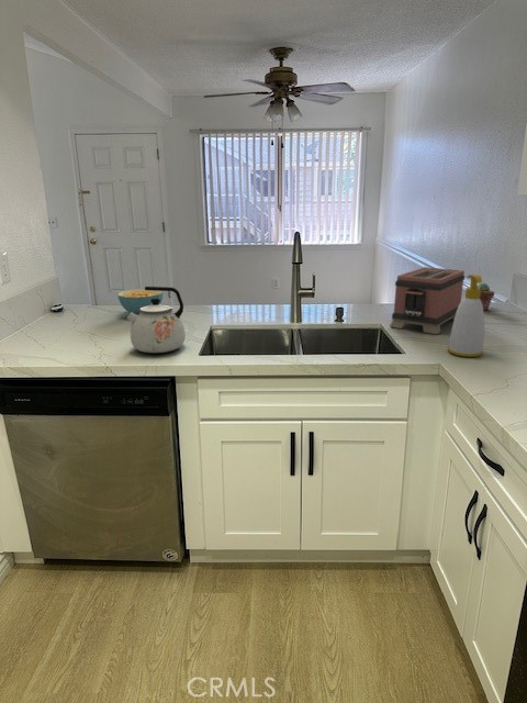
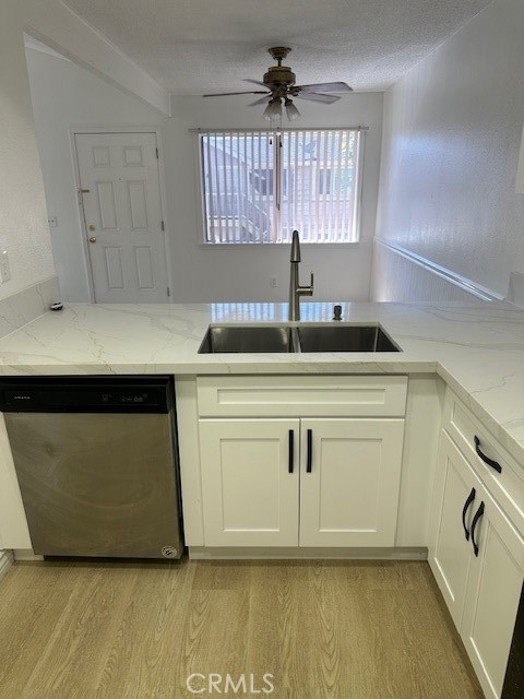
- potted succulent (483, 295)
- toaster (427, 298)
- soap bottle (470, 314)
- kettle (156, 317)
- cereal bowl (141, 303)
